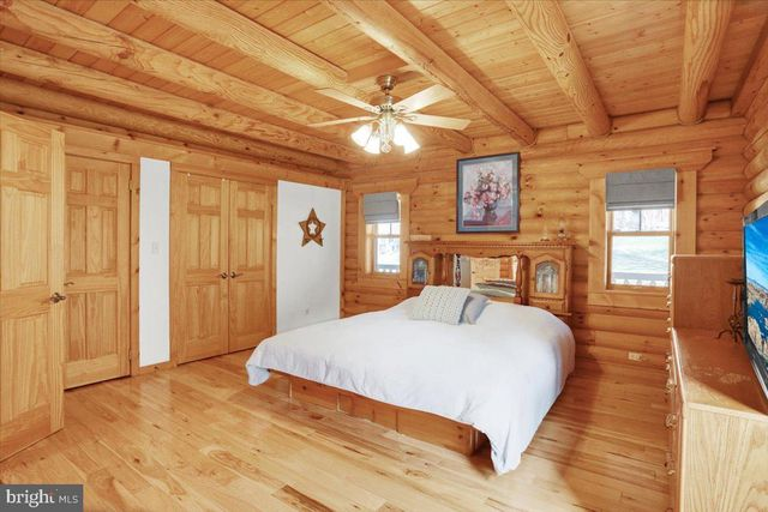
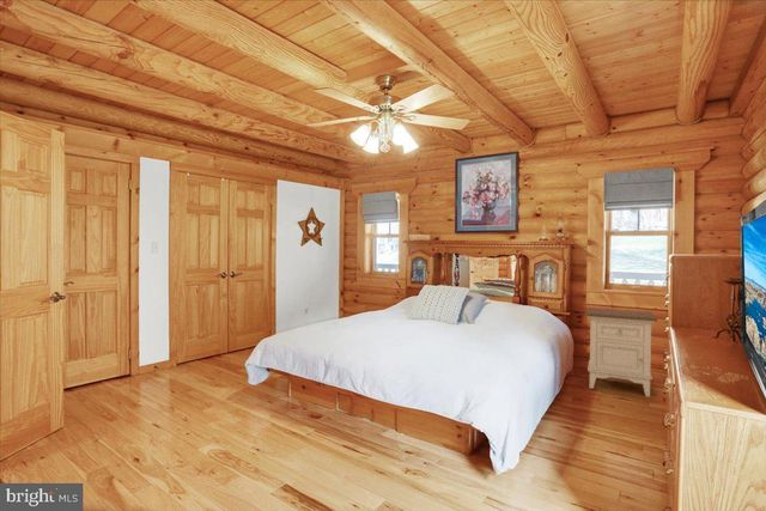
+ nightstand (619, 349)
